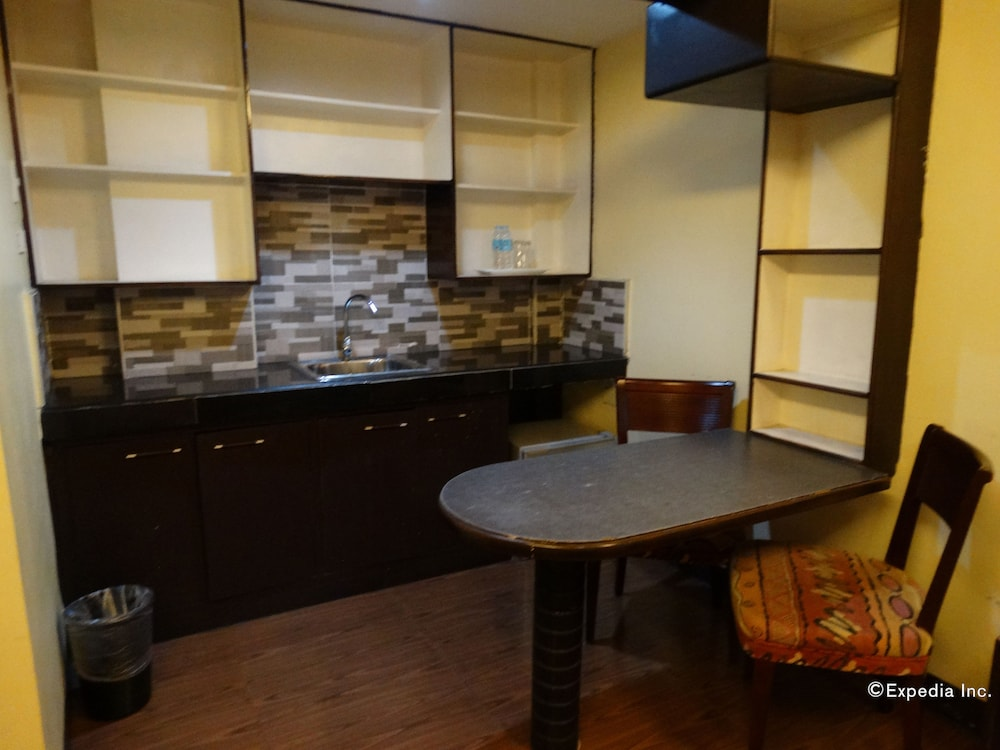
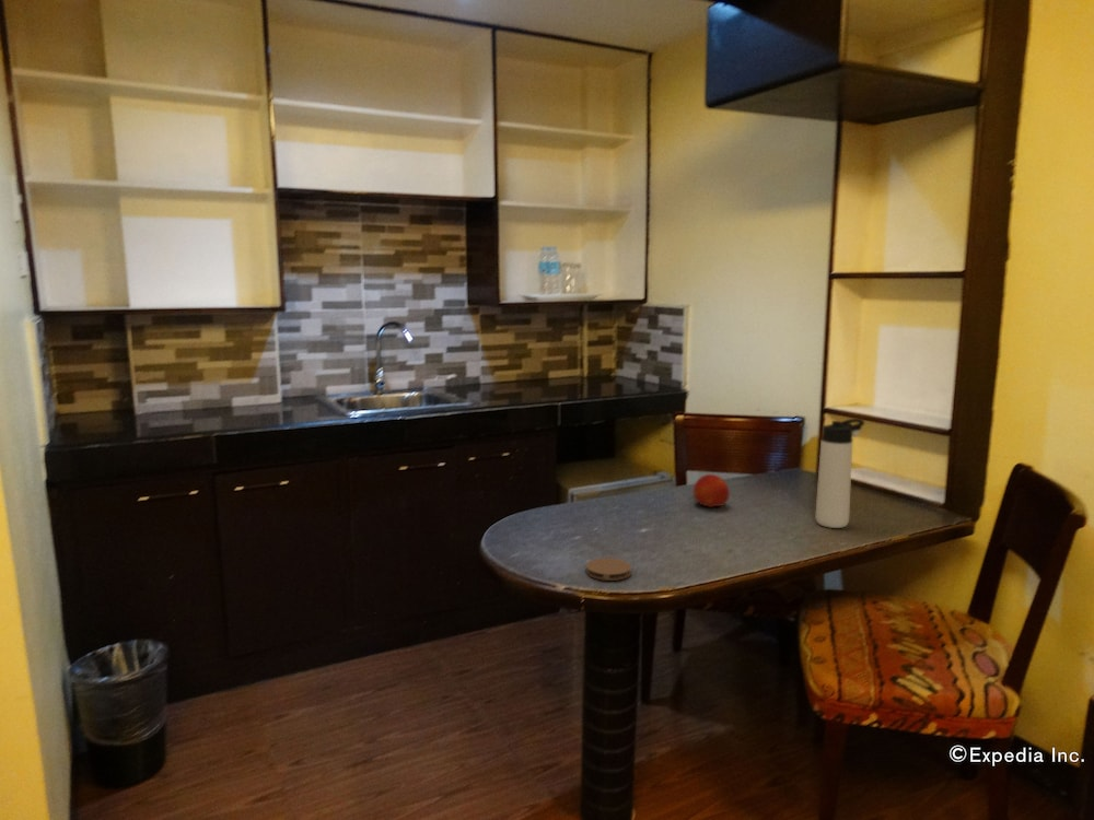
+ fruit (711, 490)
+ coaster (608, 569)
+ thermos bottle (840, 472)
